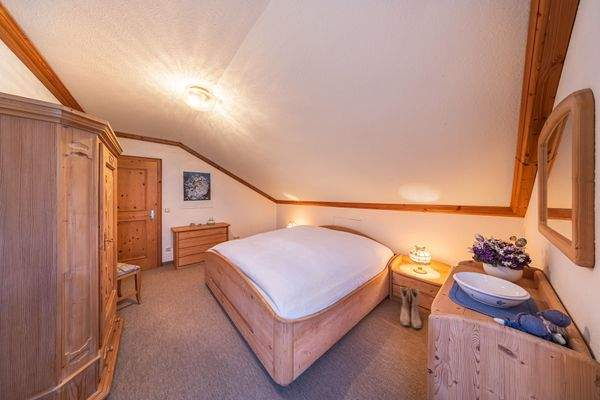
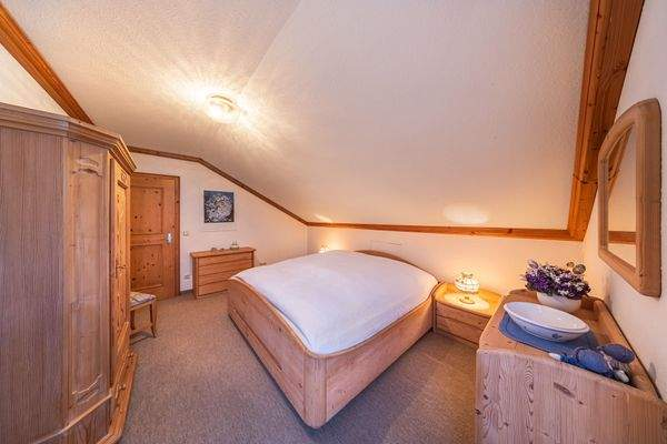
- boots (410, 305)
